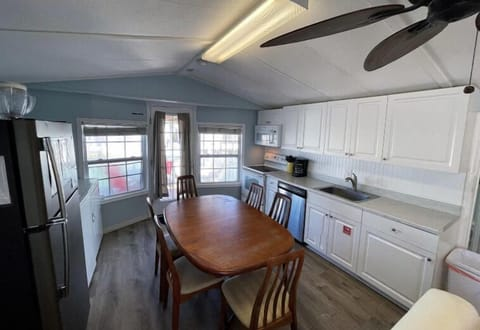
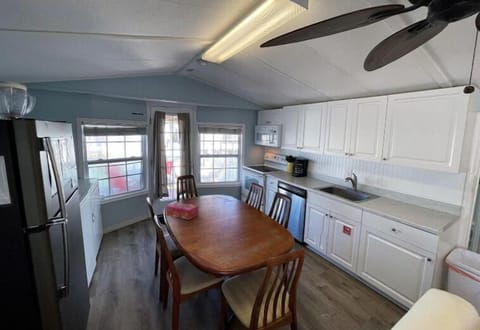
+ tissue box (182, 210)
